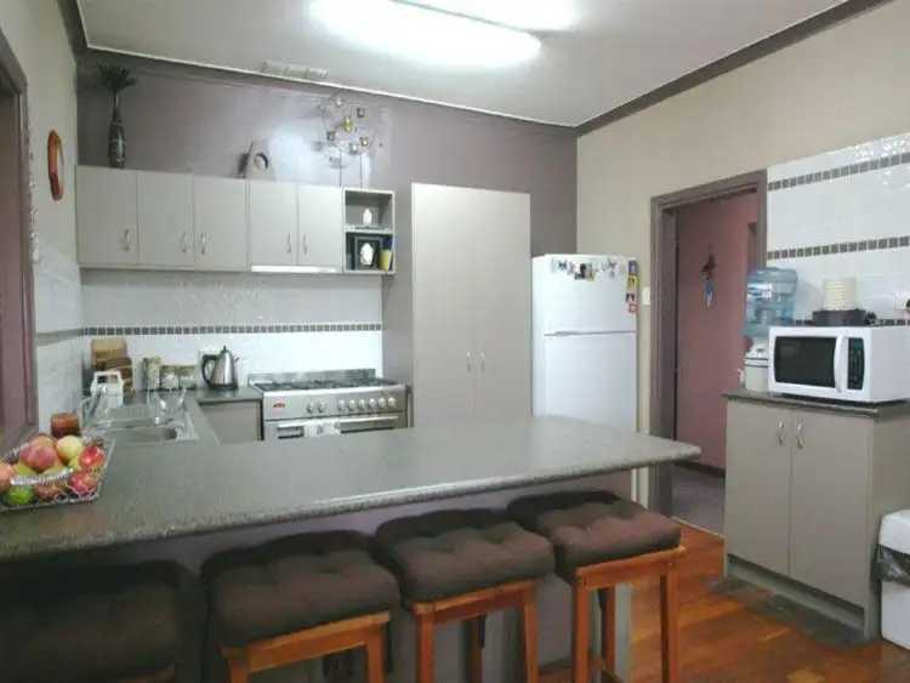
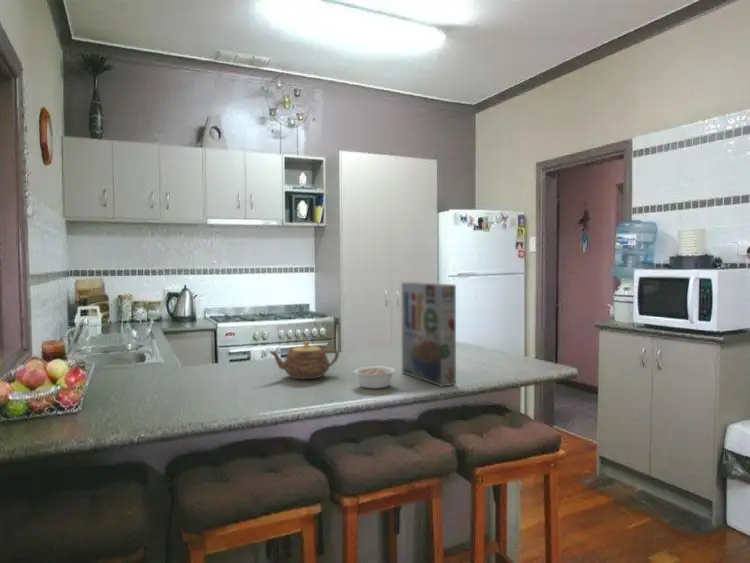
+ legume (376, 376)
+ teapot (304, 359)
+ cereal box (427, 331)
